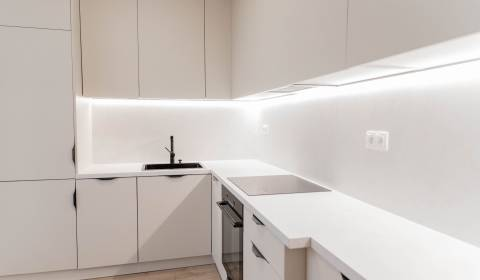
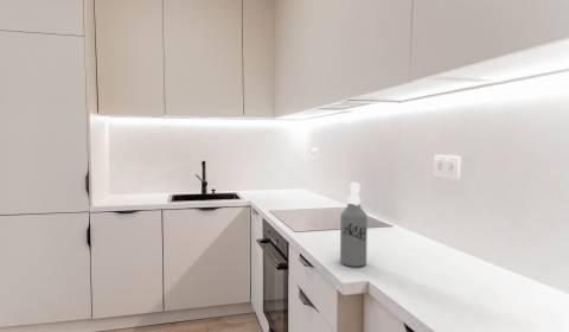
+ spray bottle (353, 223)
